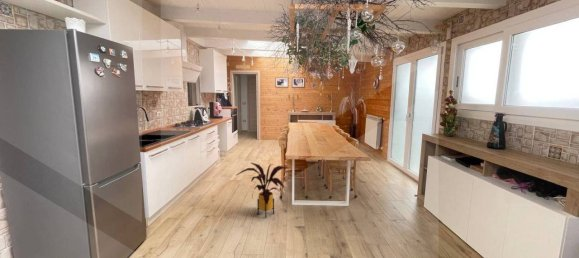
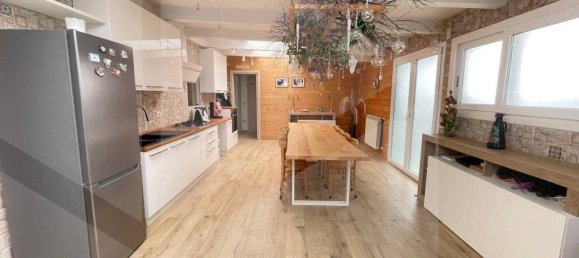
- house plant (263, 190)
